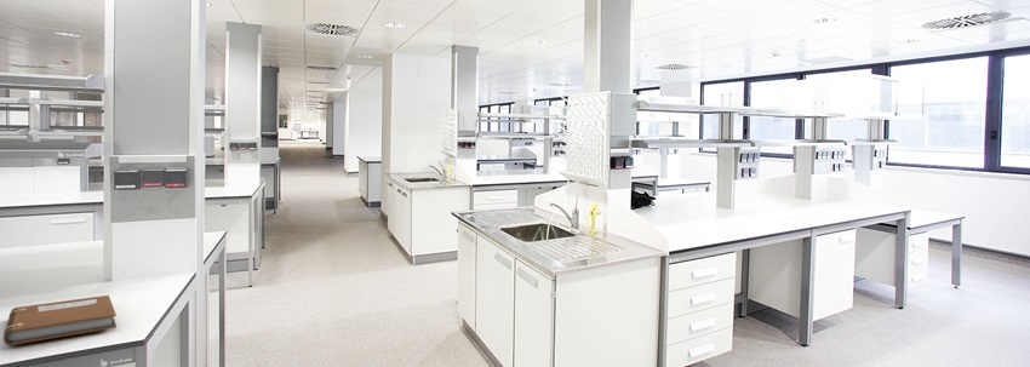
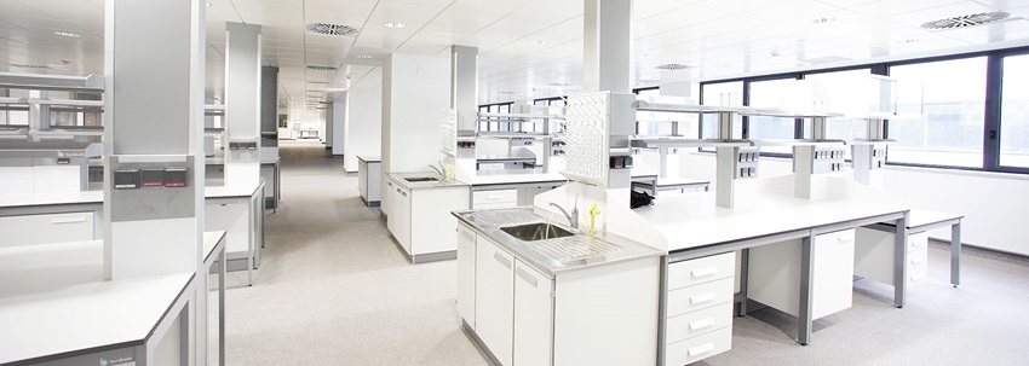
- notebook (62, 316)
